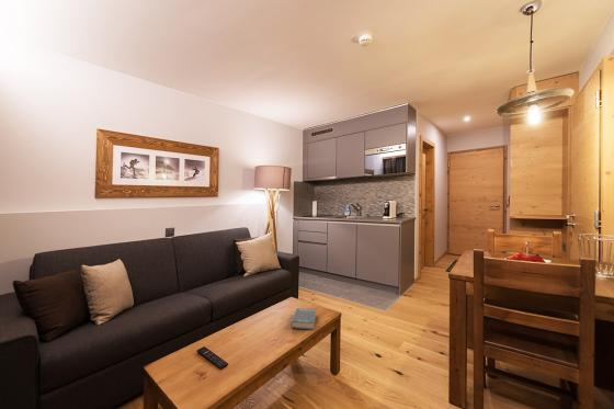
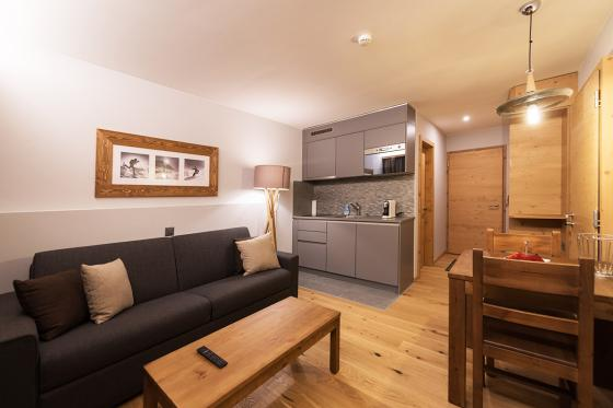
- hardback book (304, 318)
